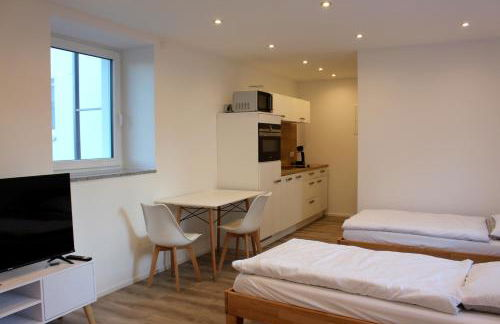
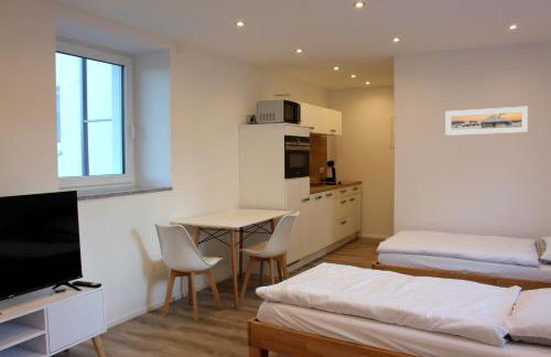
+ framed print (485, 121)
